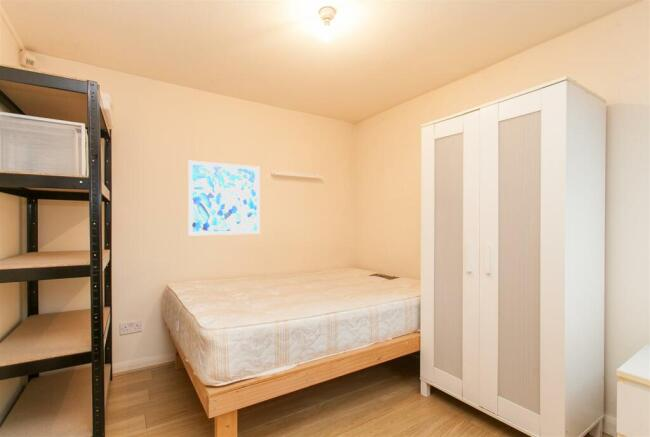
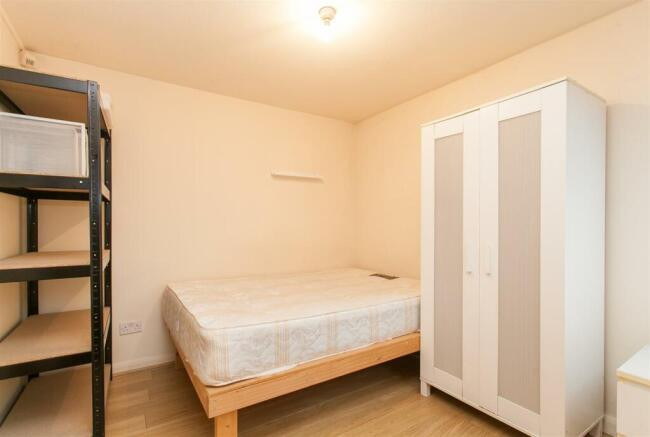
- wall art (226, 199)
